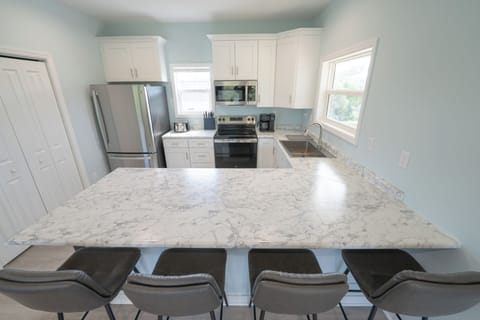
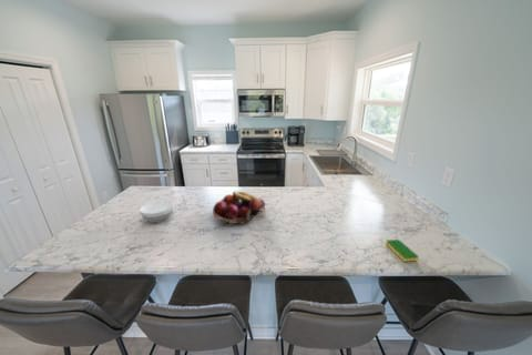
+ fruit basket (239, 204)
+ dish sponge (401, 250)
+ bowl (157, 212)
